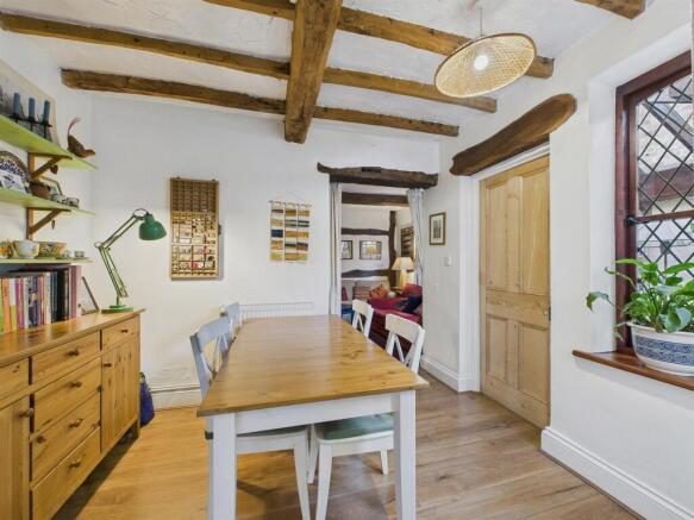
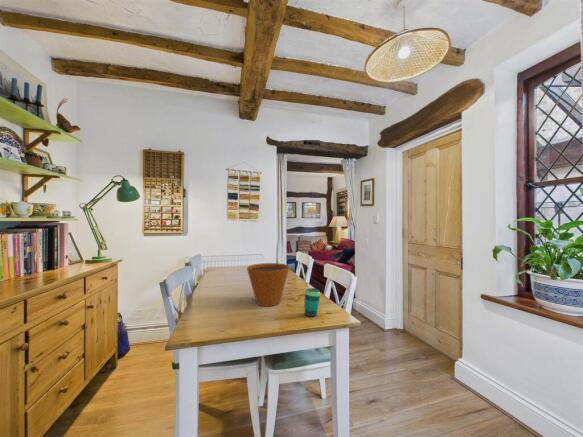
+ cup (312, 302)
+ flower pot (268, 284)
